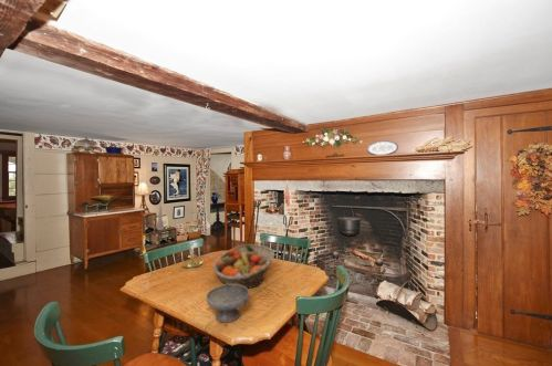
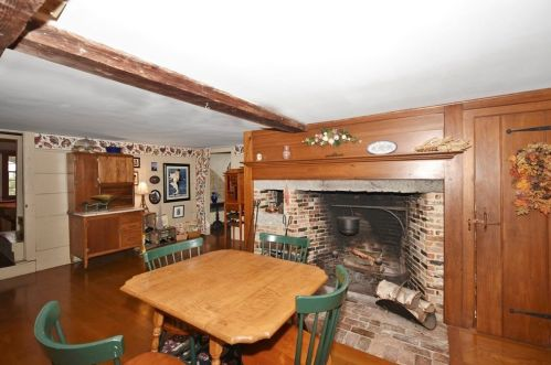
- bowl (228, 304)
- candle holder (194, 254)
- fruit basket (243, 264)
